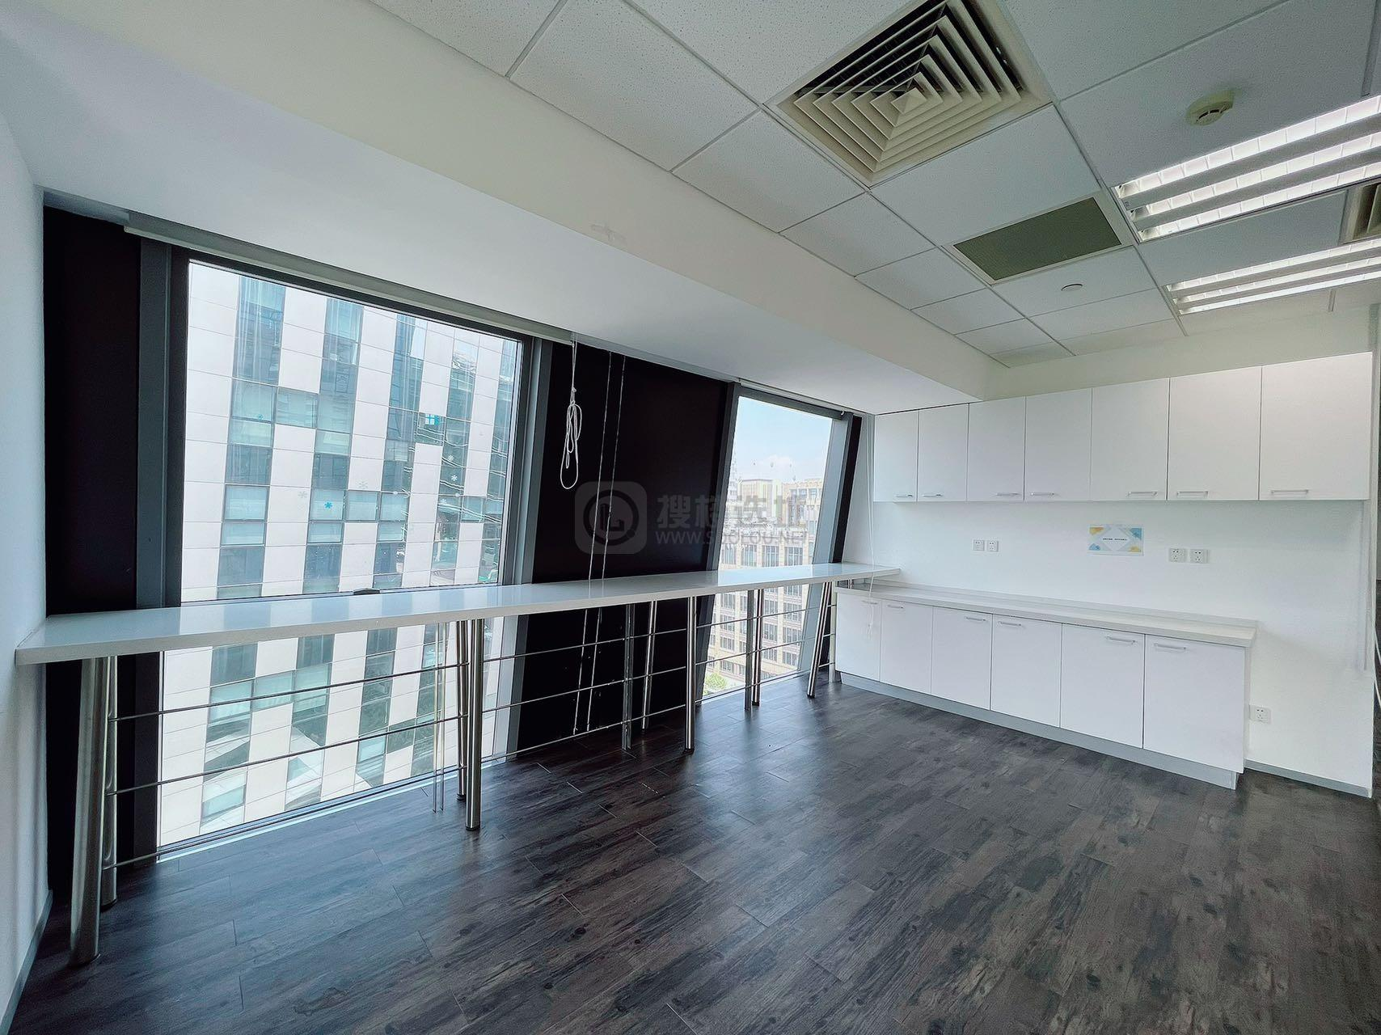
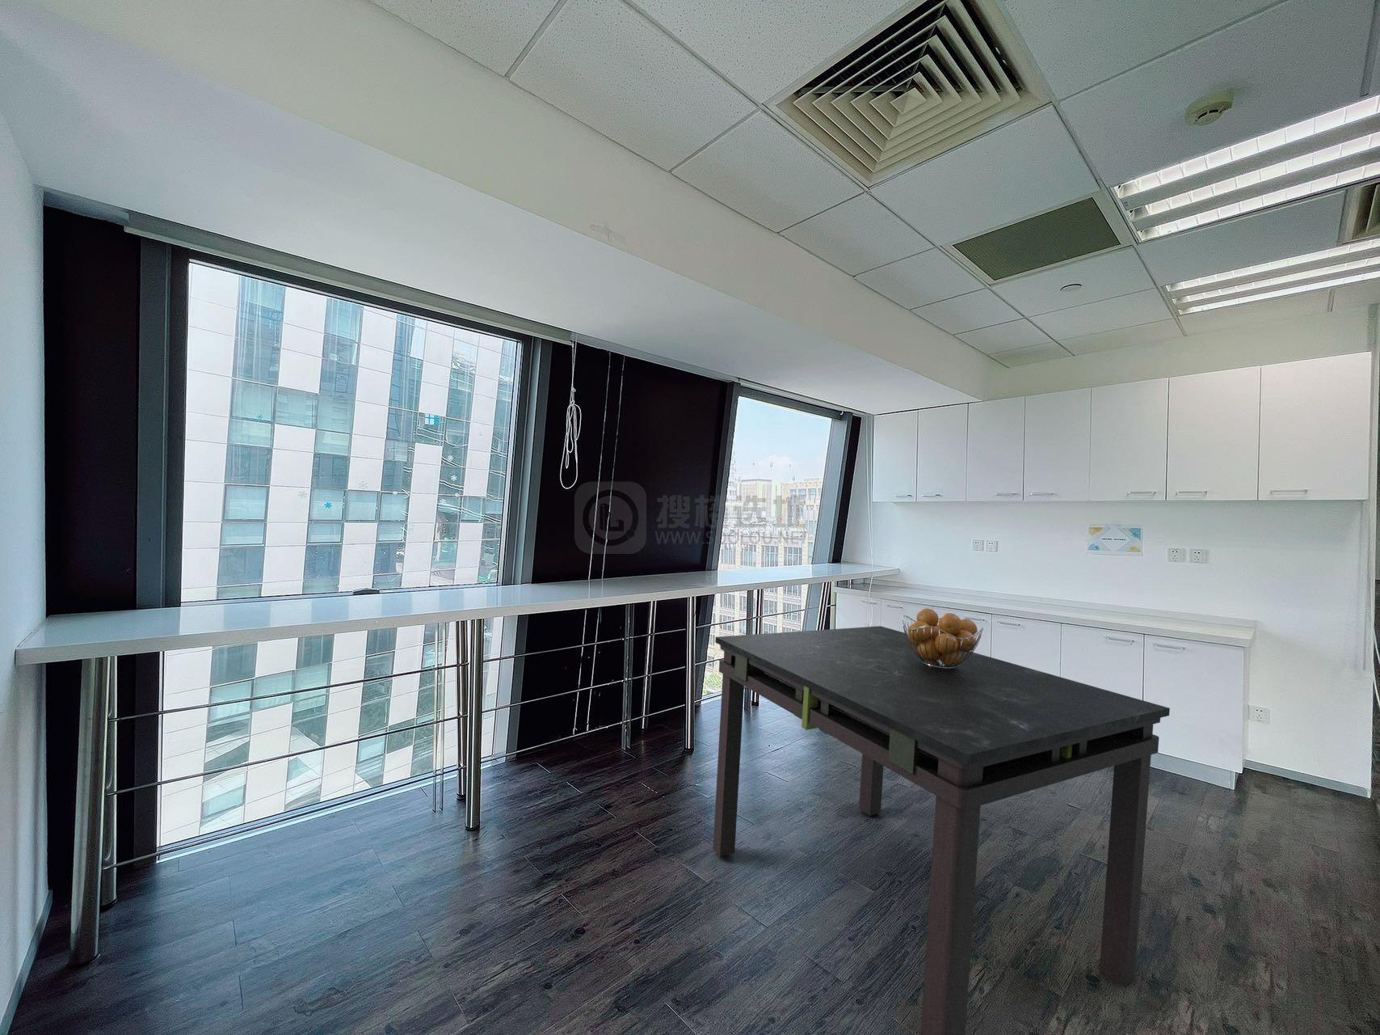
+ fruit basket (941, 637)
+ dining table (906, 778)
